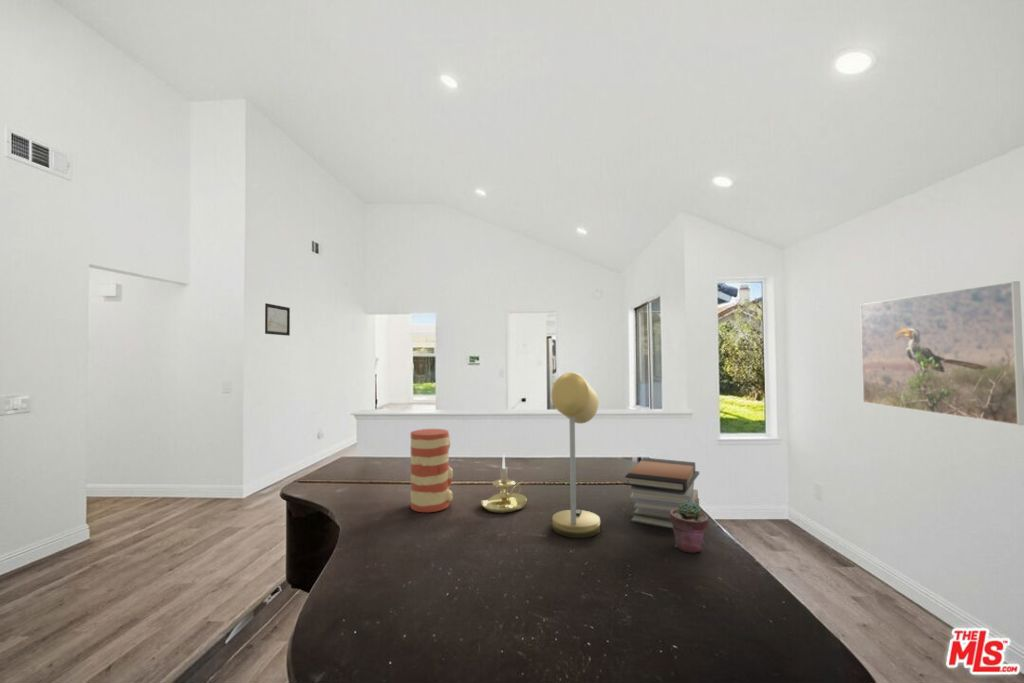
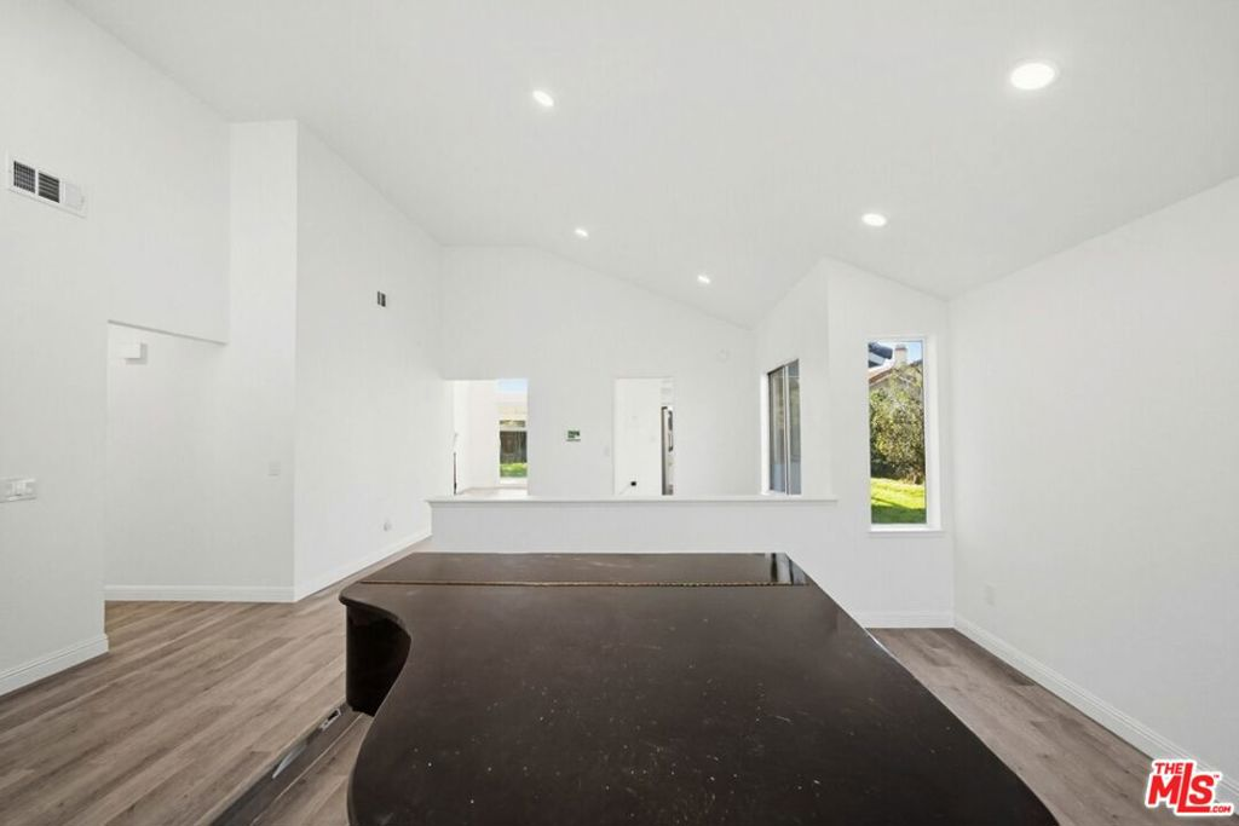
- vase (431, 468)
- candle holder (506, 479)
- potted succulent (688, 524)
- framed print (927, 353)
- book stack (664, 491)
- desk lamp (574, 449)
- wall art (277, 320)
